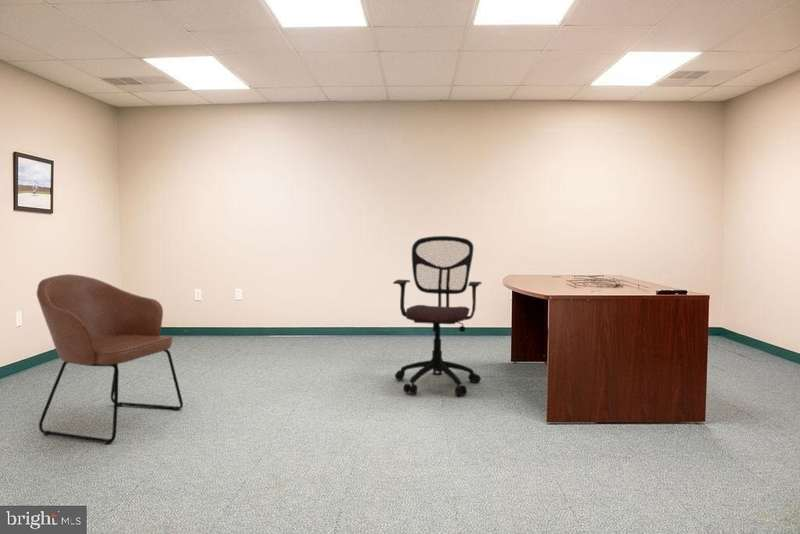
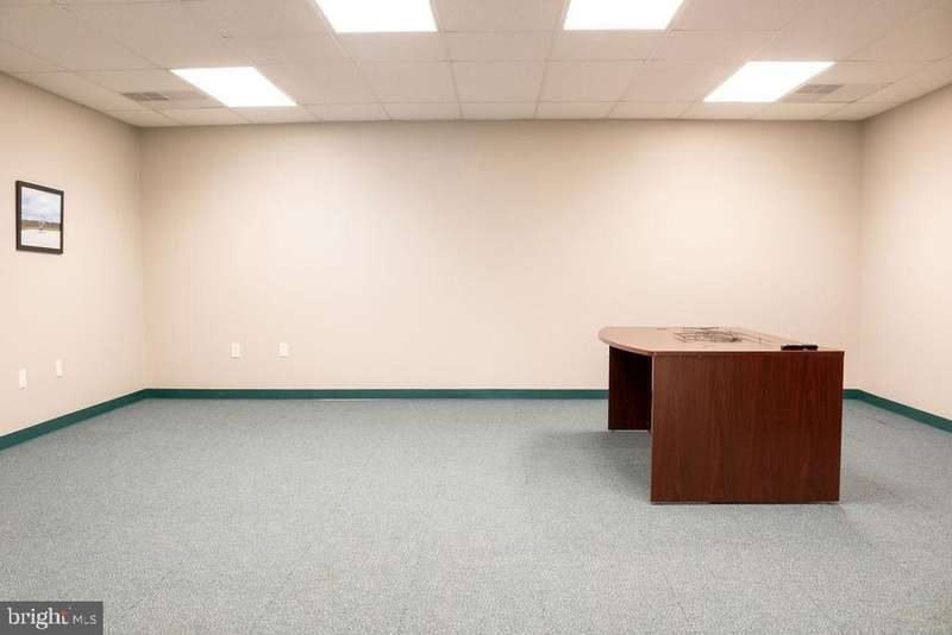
- office chair (437, 309)
- chair (105, 348)
